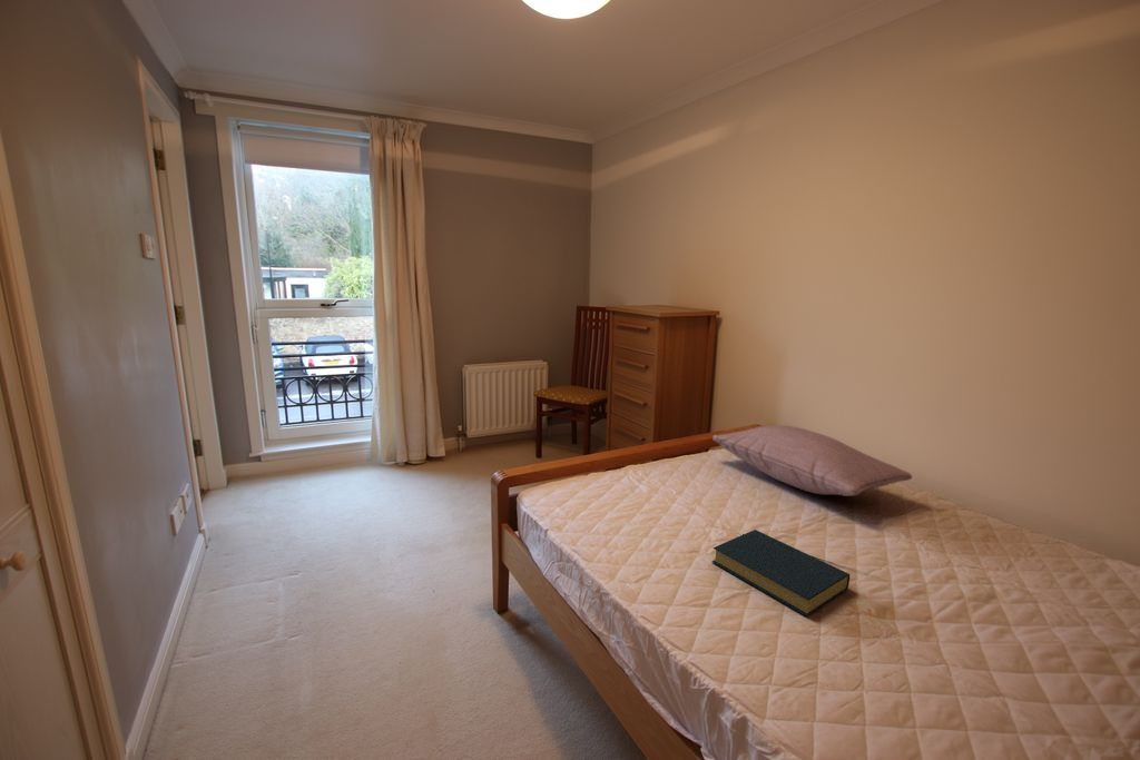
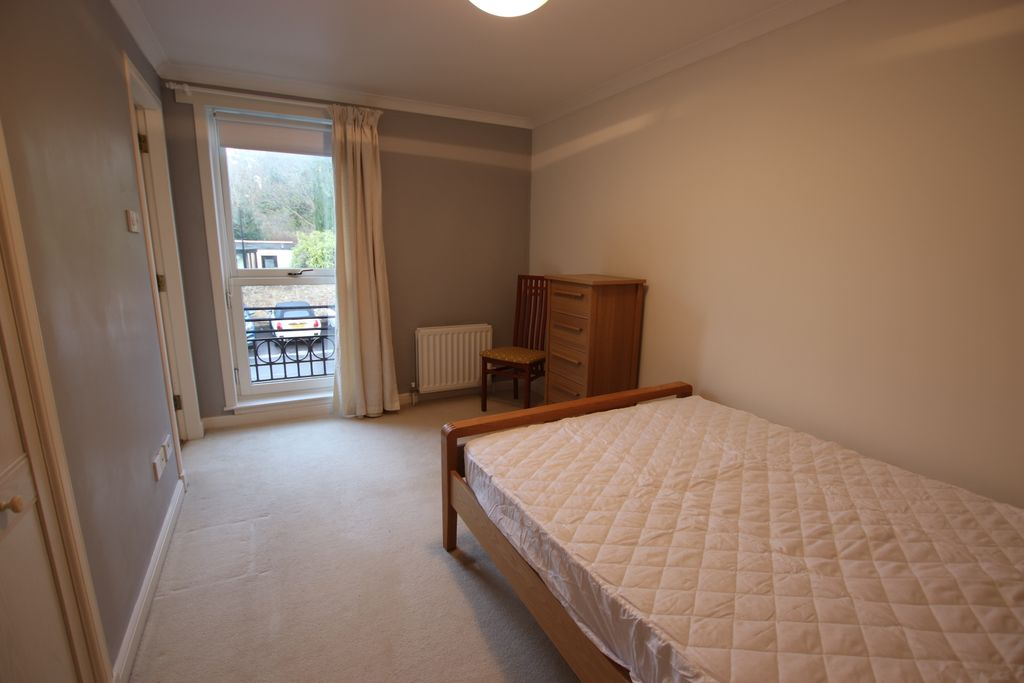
- pillow (802, 457)
- hardback book (778, 566)
